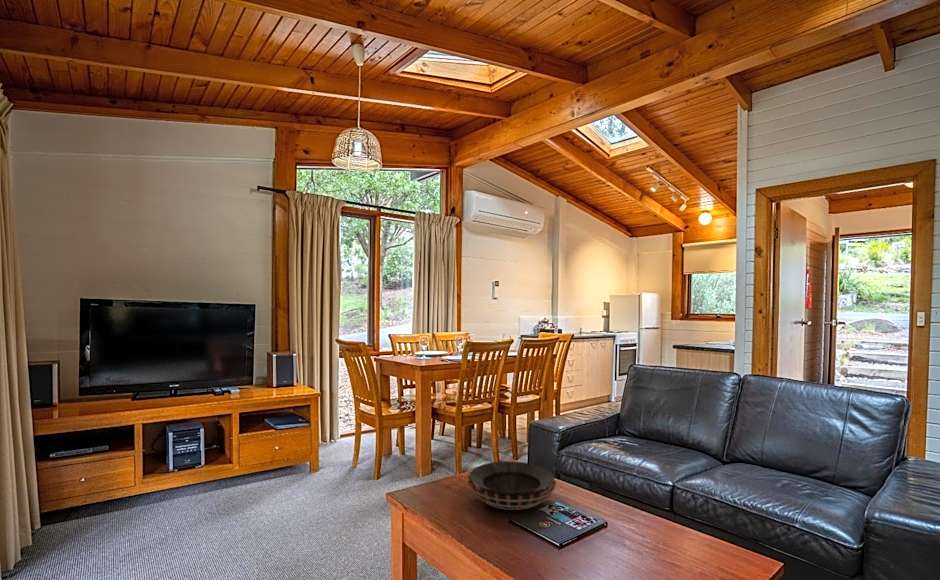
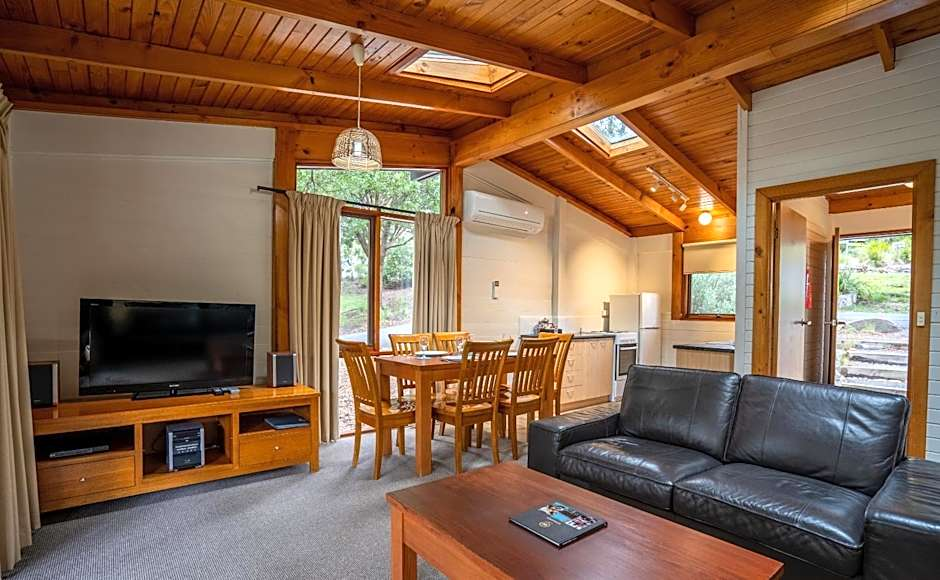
- decorative bowl (510, 488)
